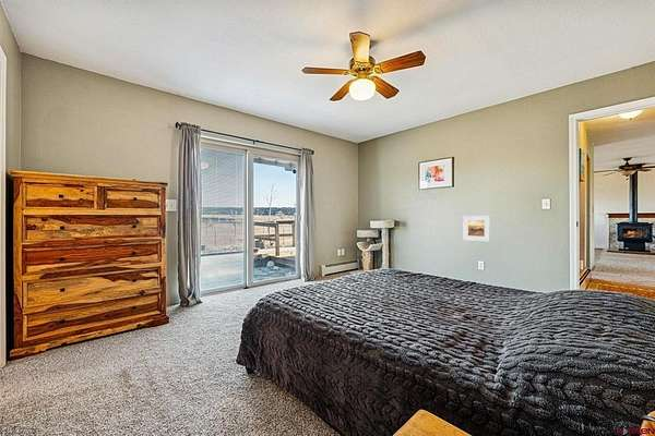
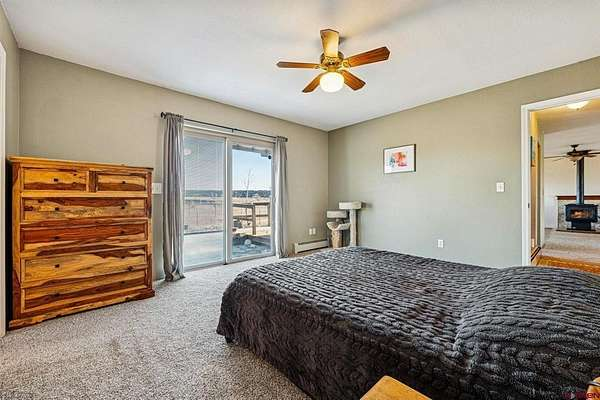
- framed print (476, 228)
